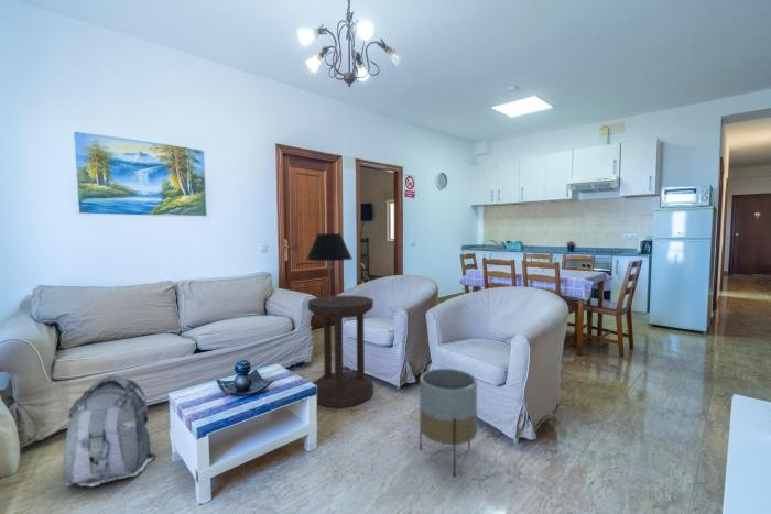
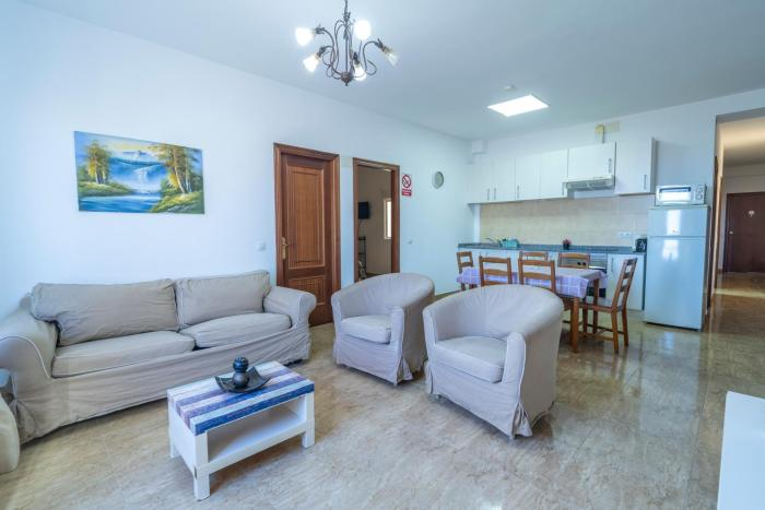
- planter (447, 417)
- side table (340, 347)
- backpack (112, 423)
- table lamp (329, 267)
